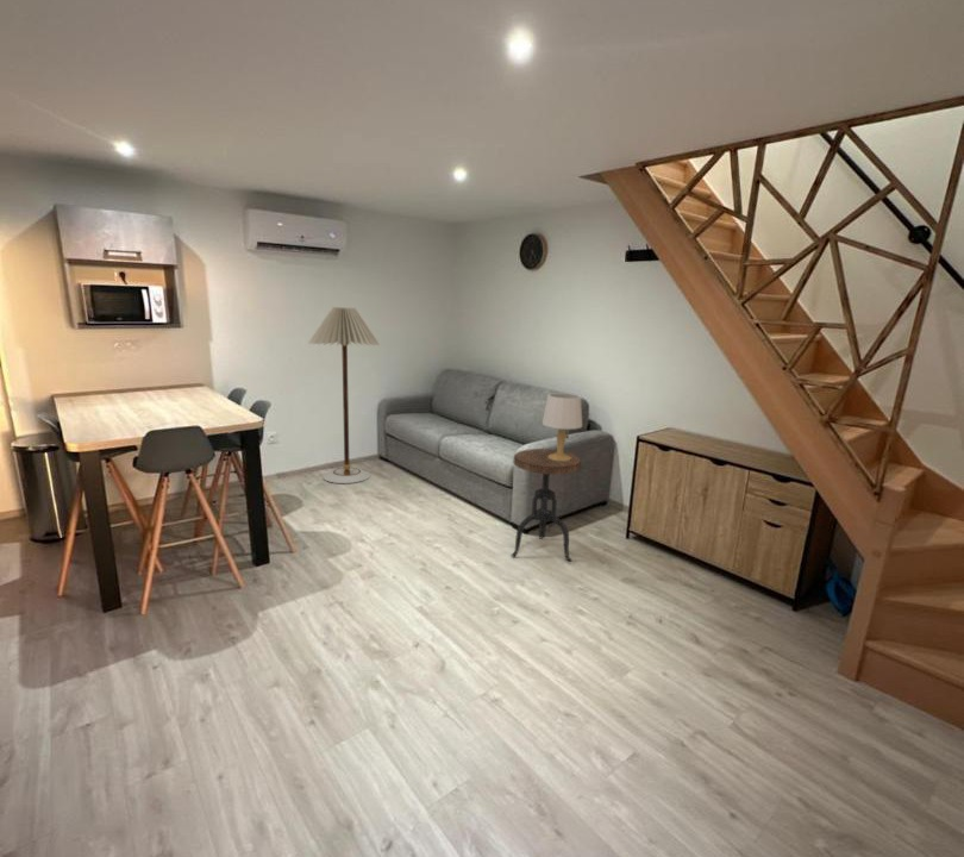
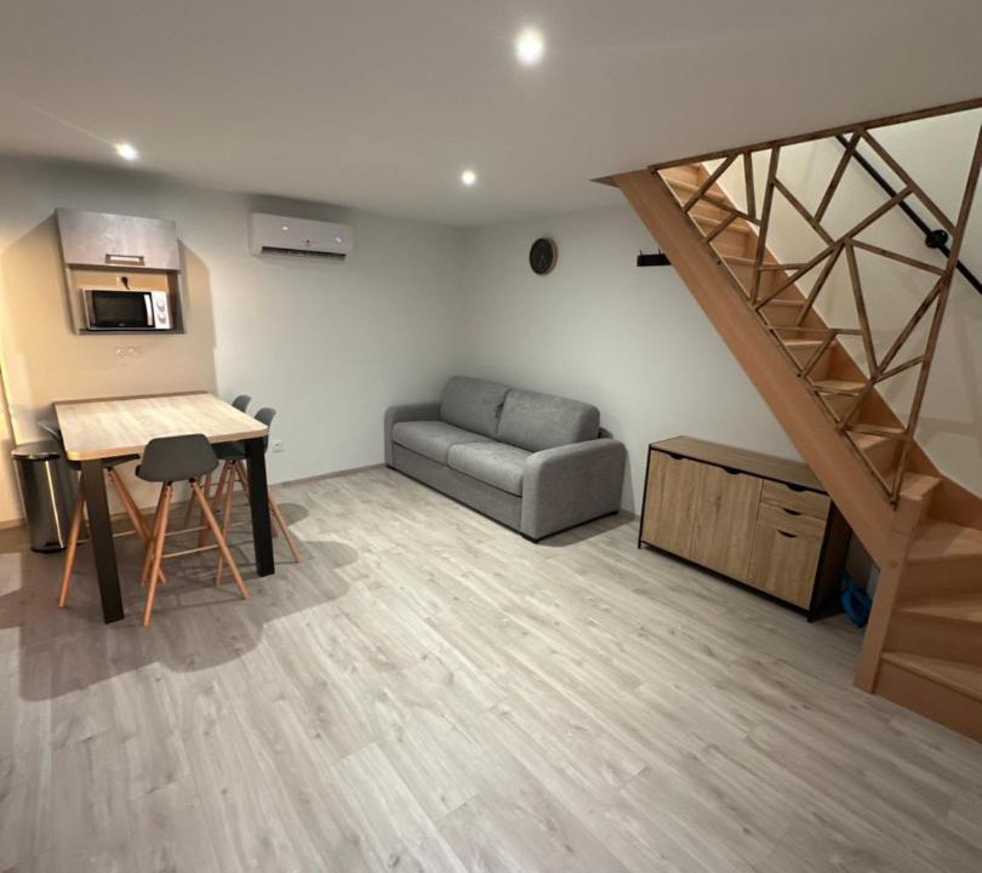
- side table (544, 505)
- floor lamp (345, 394)
- table lamp (562, 426)
